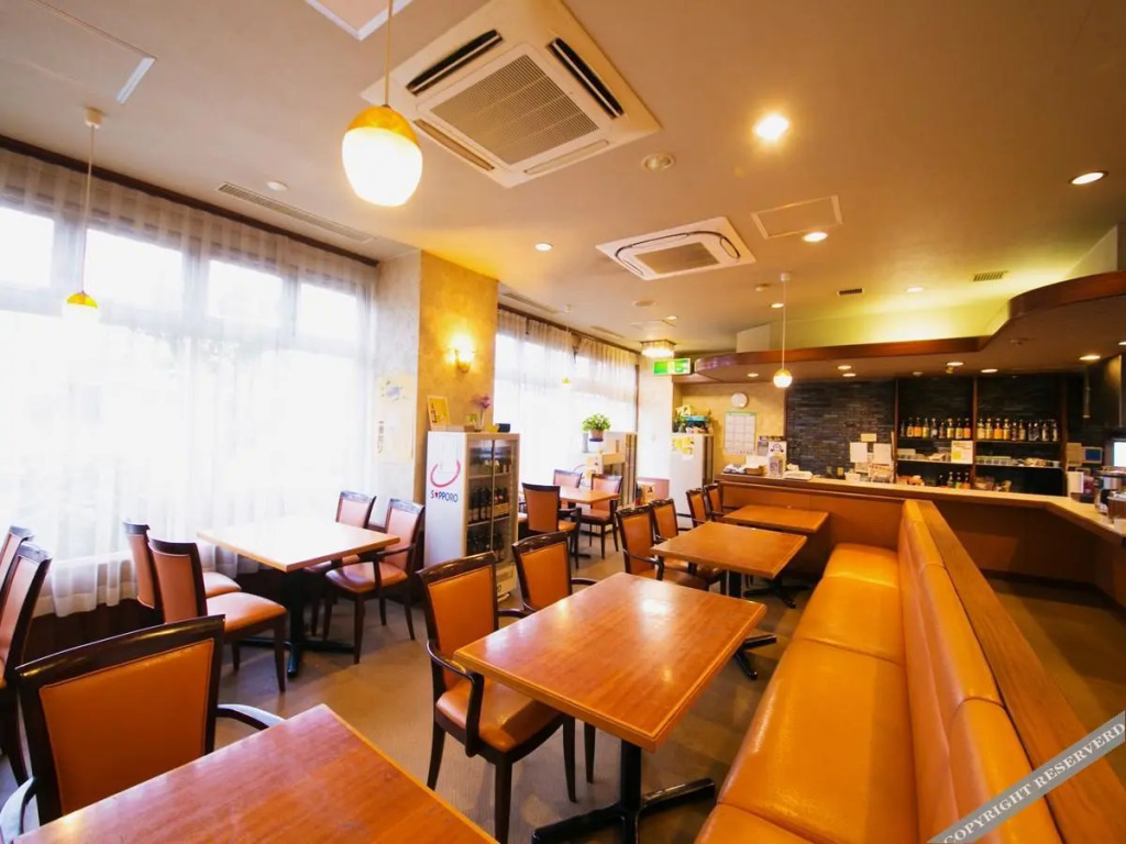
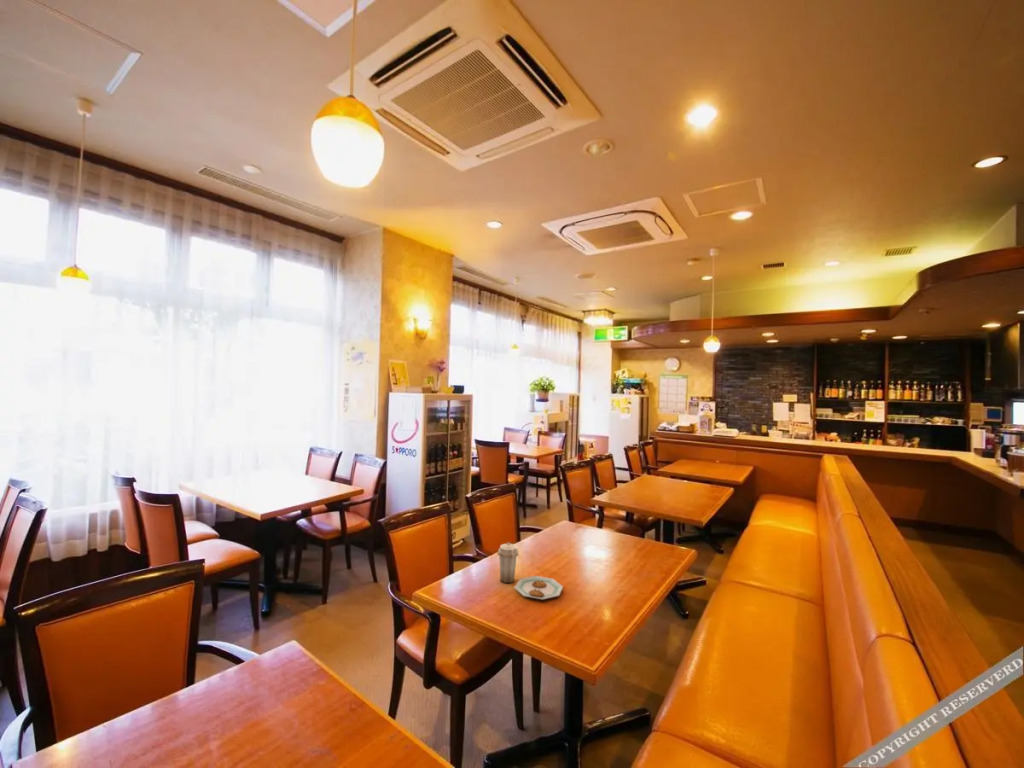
+ plate (531, 576)
